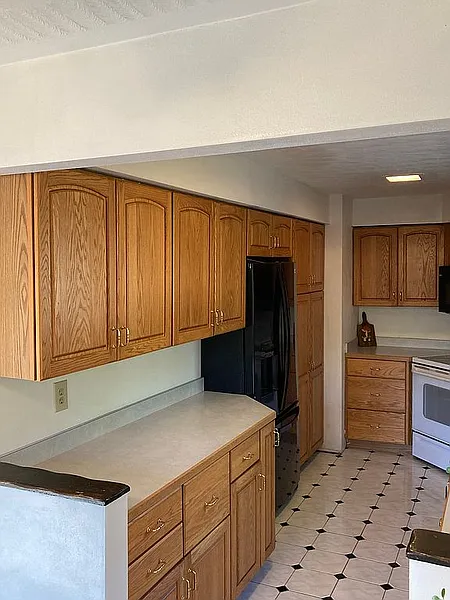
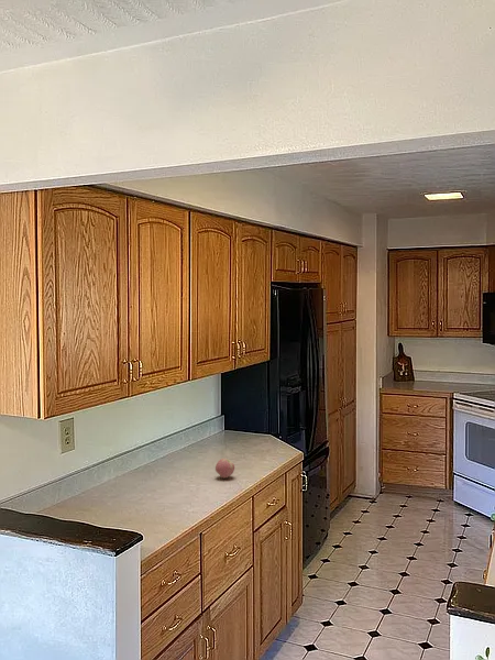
+ apple (224, 468)
